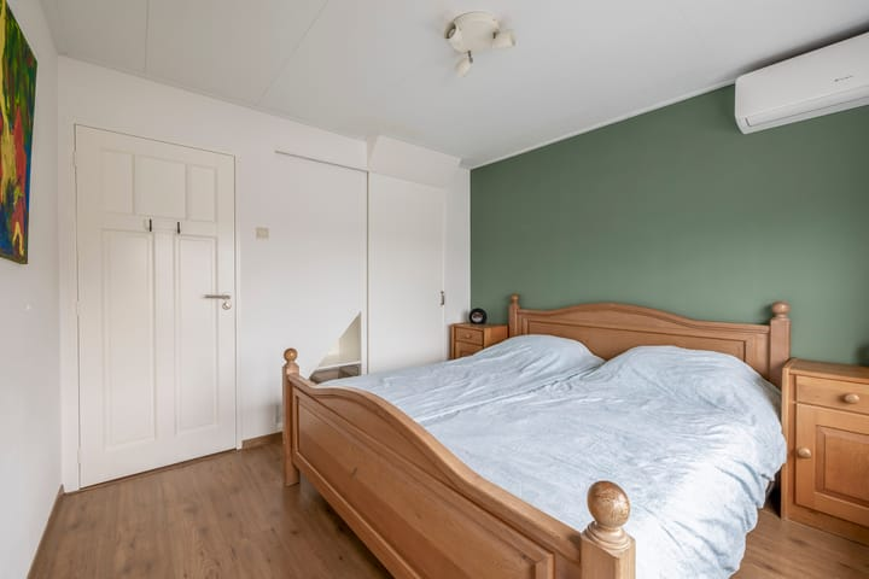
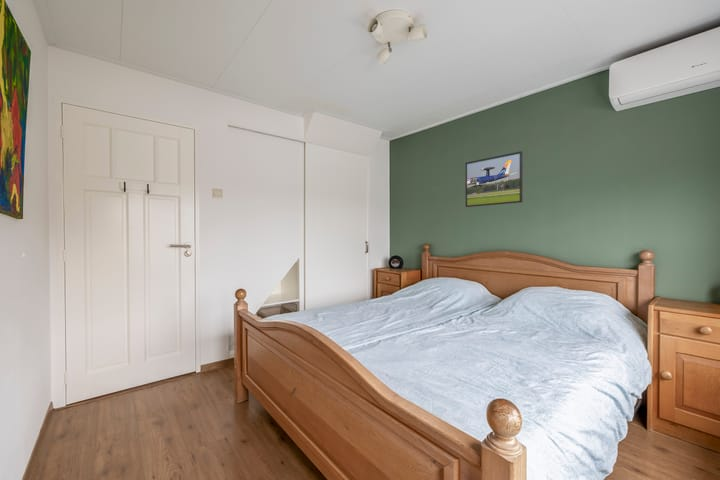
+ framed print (492, 181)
